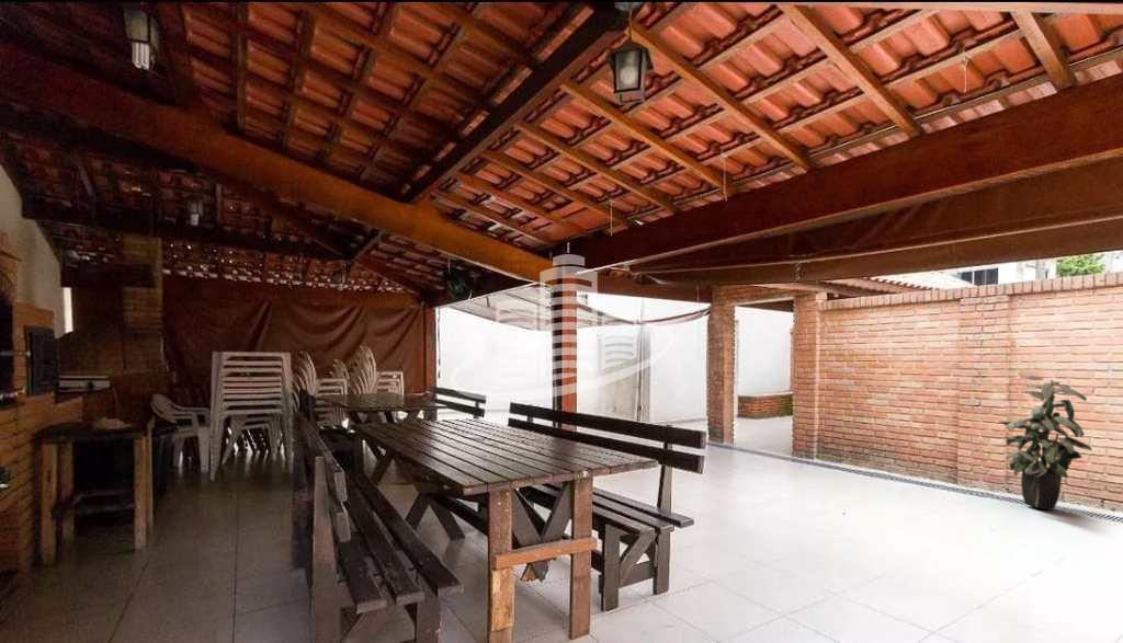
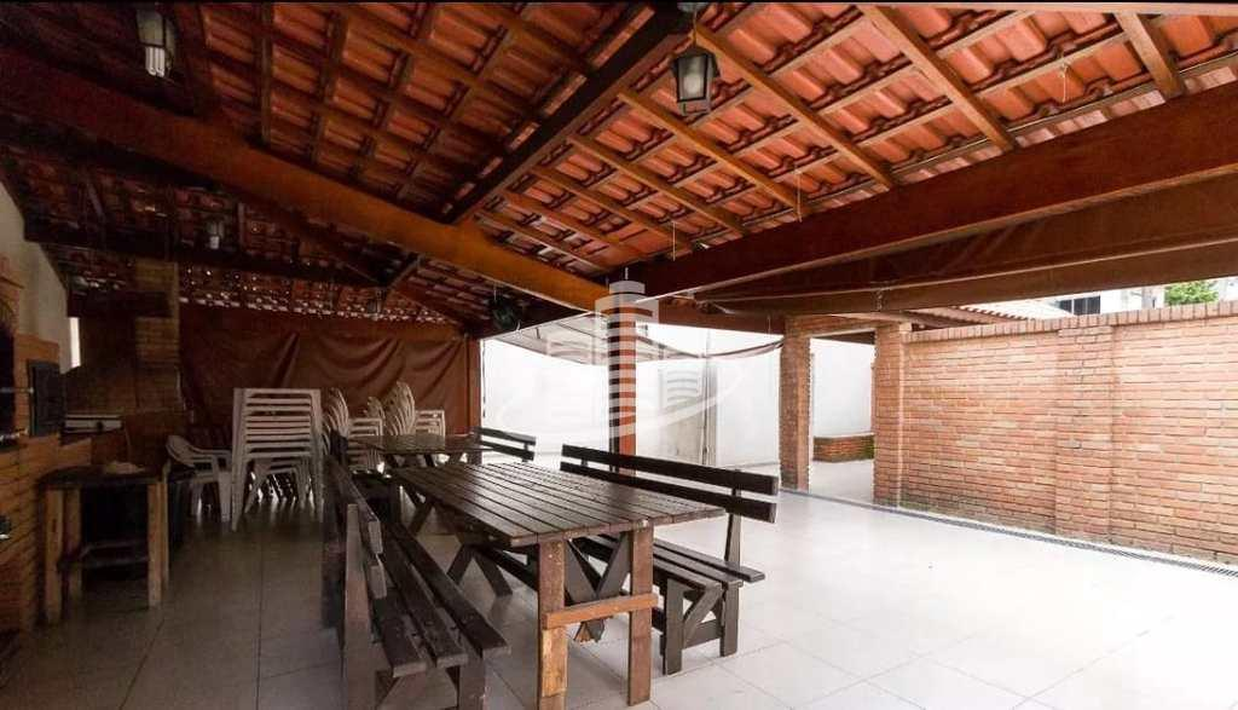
- indoor plant (1041, 440)
